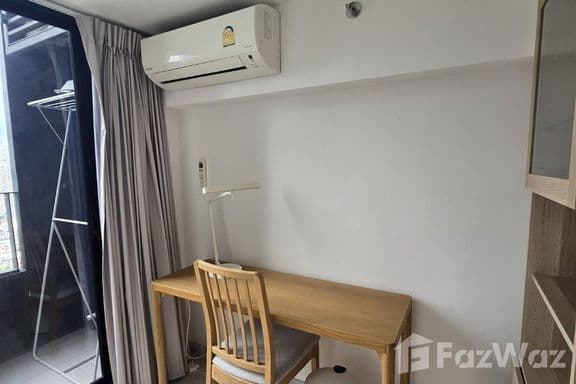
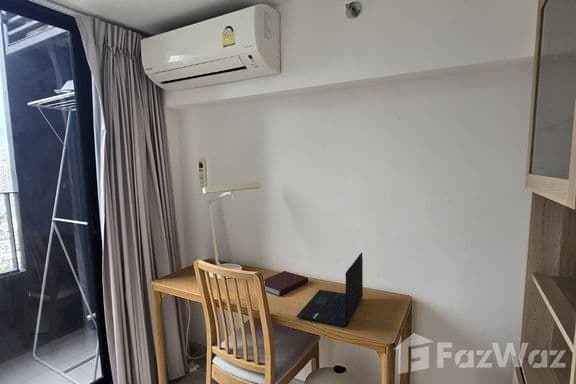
+ laptop (331, 291)
+ notebook (282, 282)
